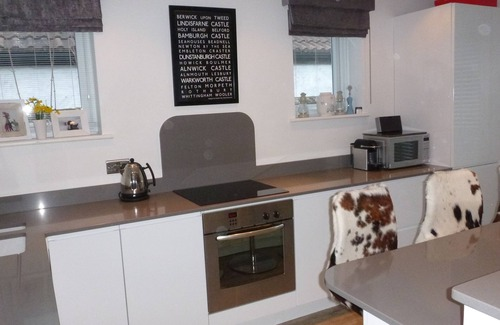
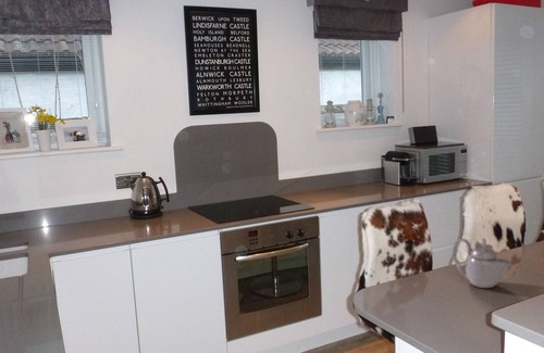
+ teapot (480, 262)
